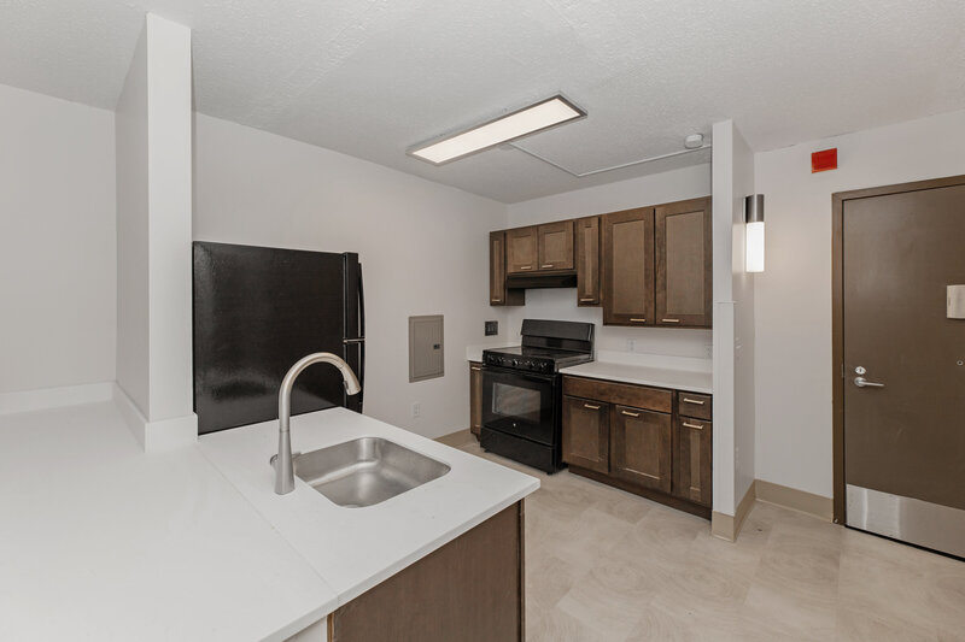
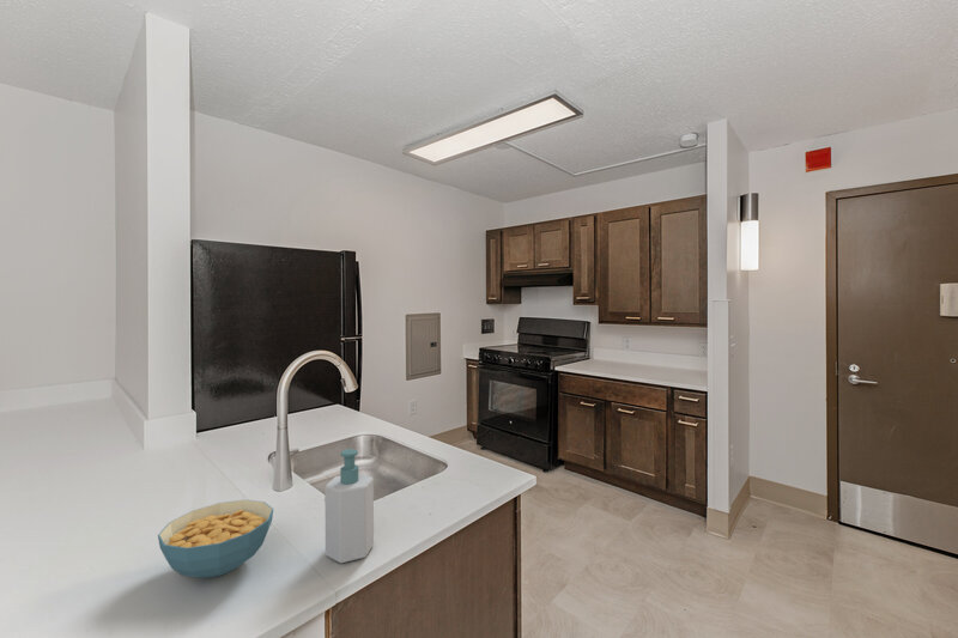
+ cereal bowl (219, 545)
+ soap bottle (350, 500)
